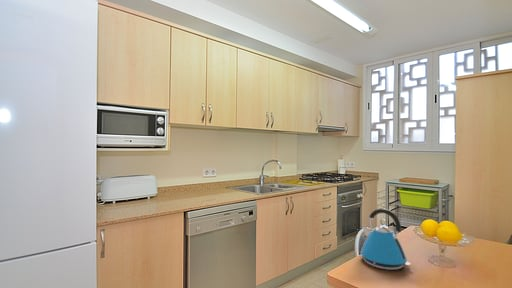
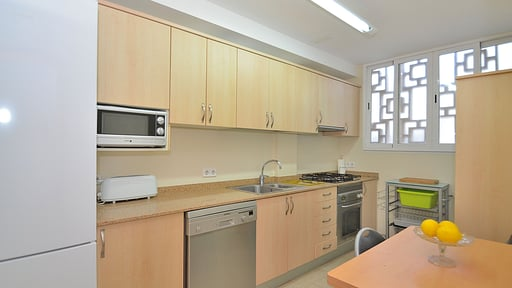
- kettle (384, 235)
